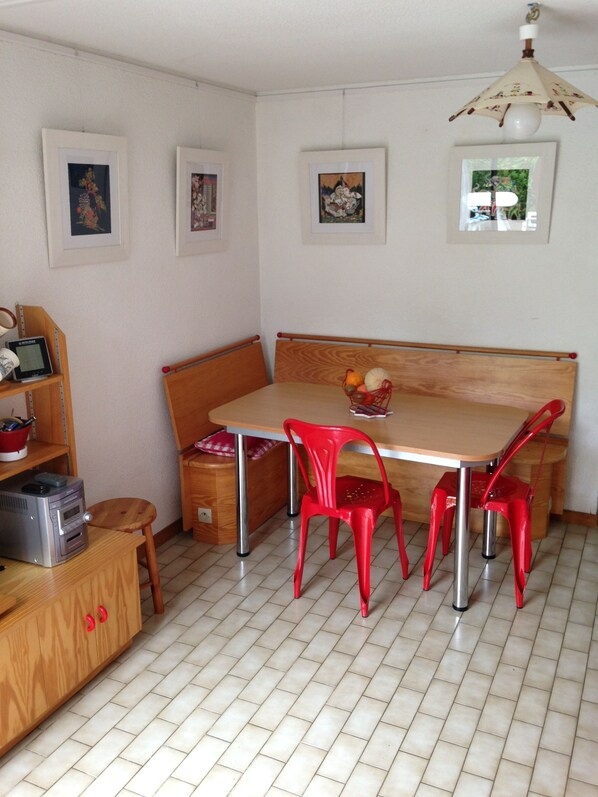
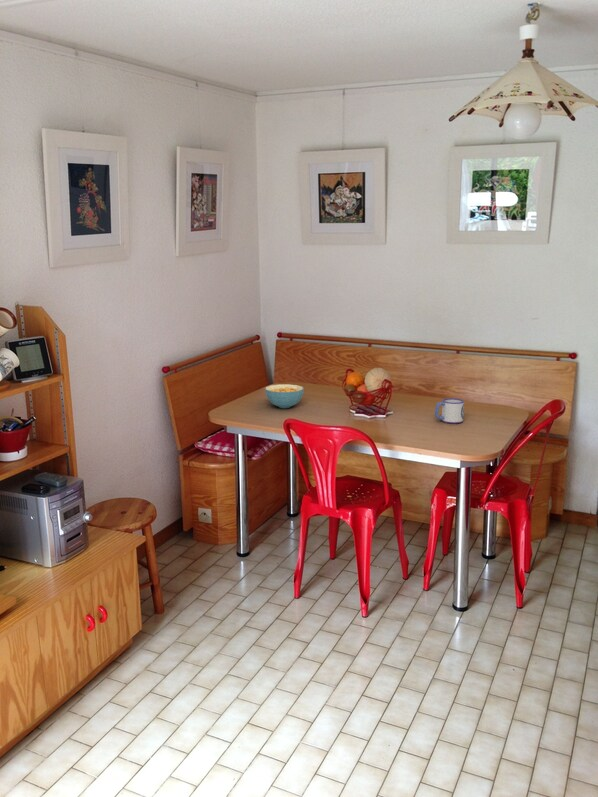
+ cereal bowl (284, 397)
+ mug (448, 410)
